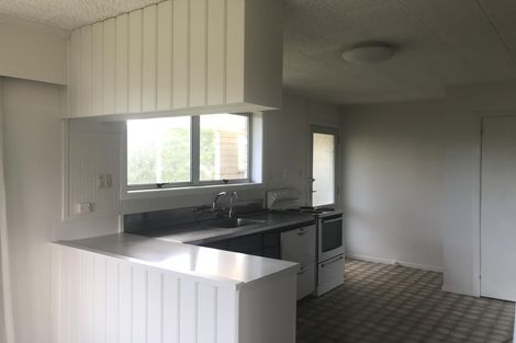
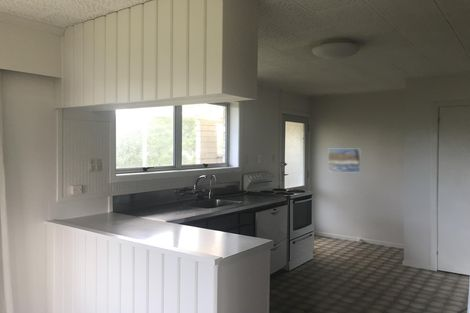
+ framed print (344, 160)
